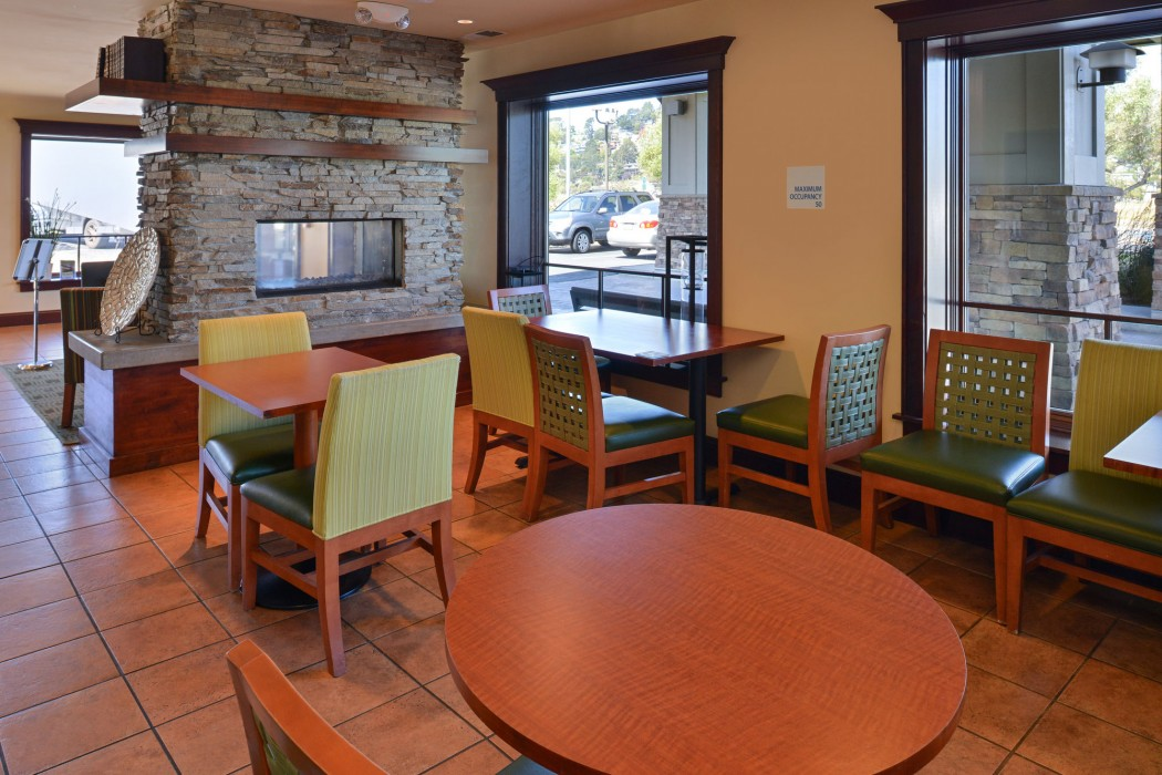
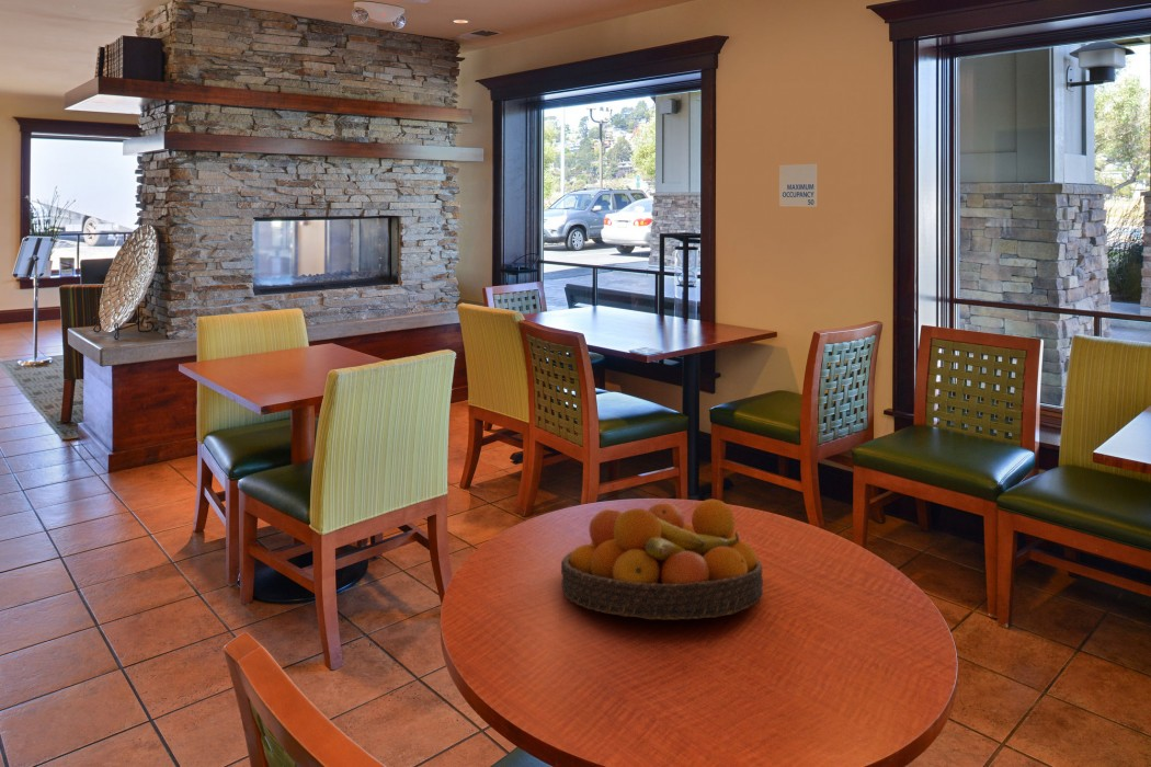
+ fruit bowl (661, 546)
